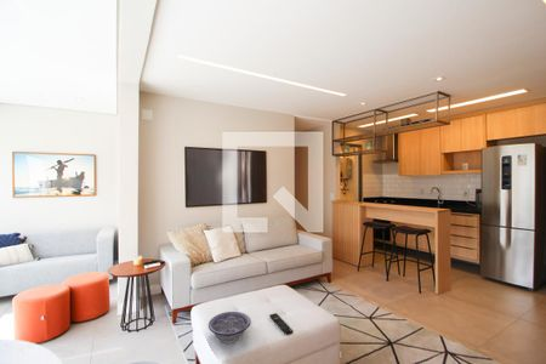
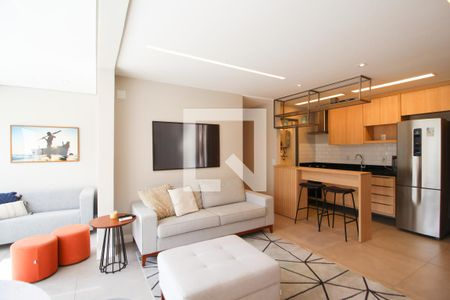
- remote control (280, 323)
- decorative bowl (229, 329)
